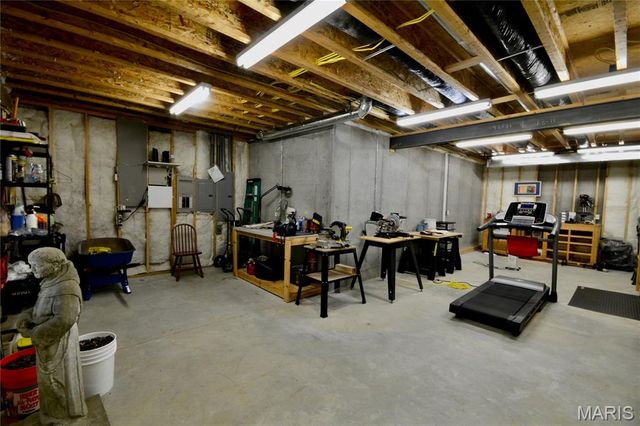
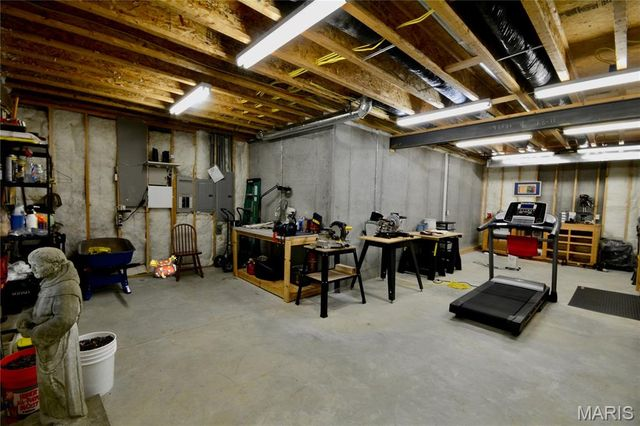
+ backpack (163, 267)
